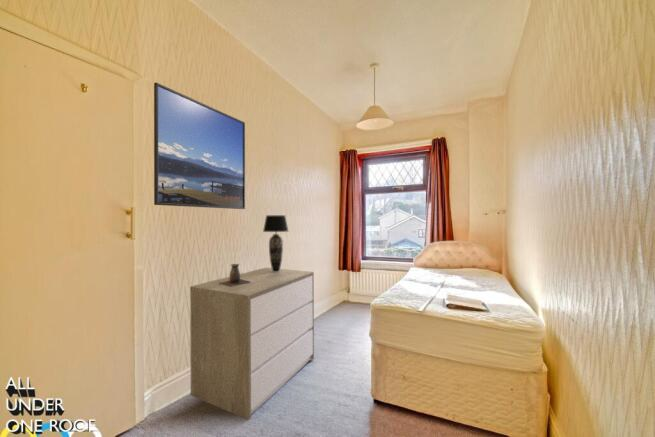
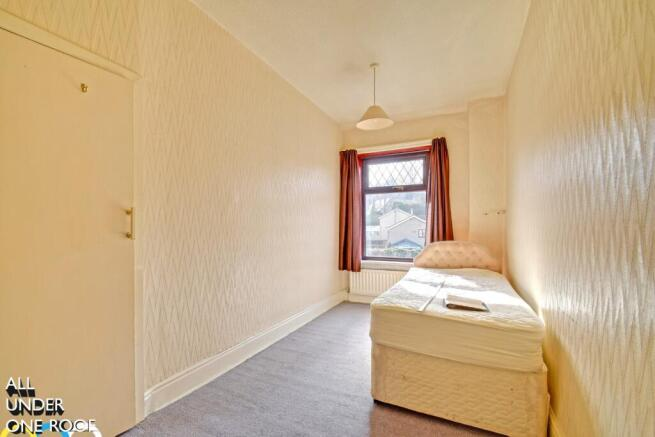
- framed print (207, 156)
- table lamp (275, 243)
- decorative vase (235, 273)
- dresser (259, 326)
